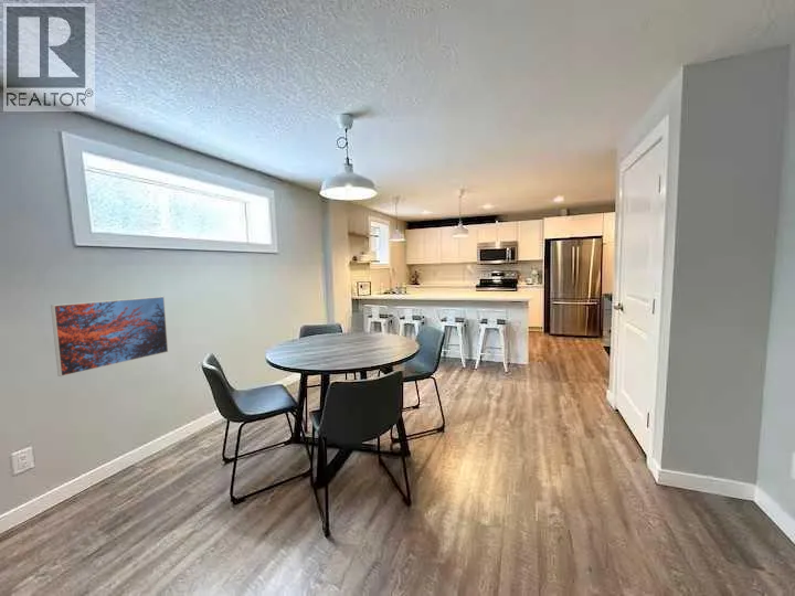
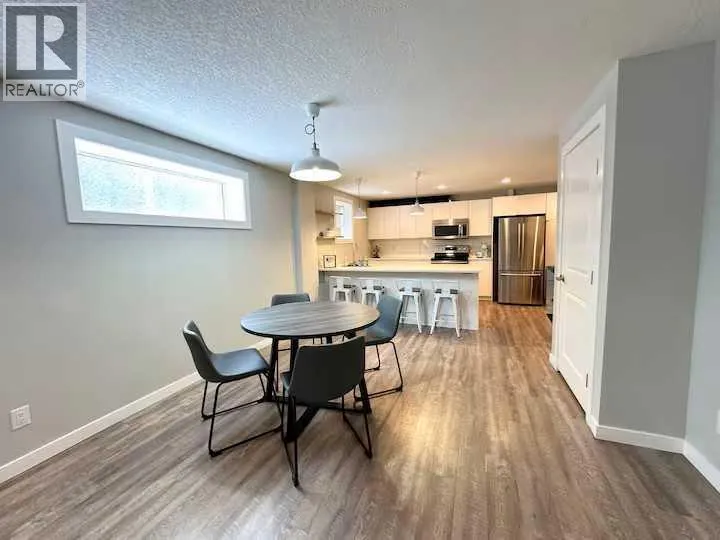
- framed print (117, 331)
